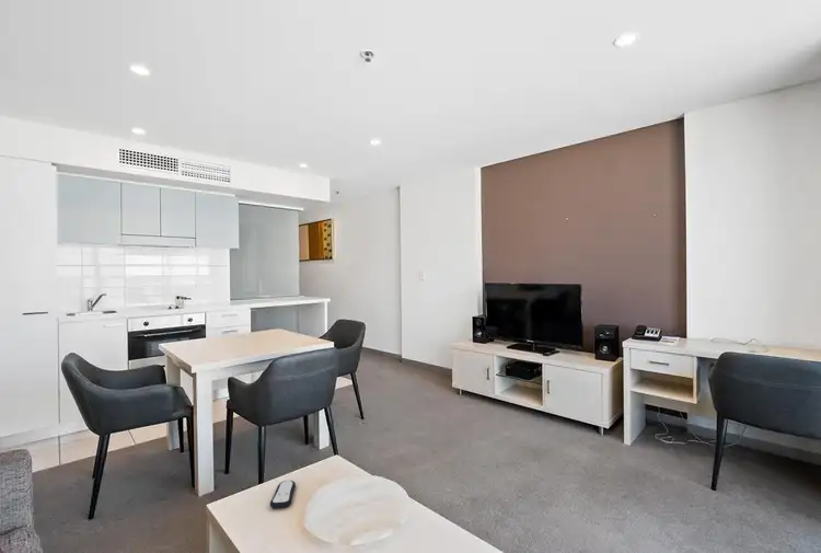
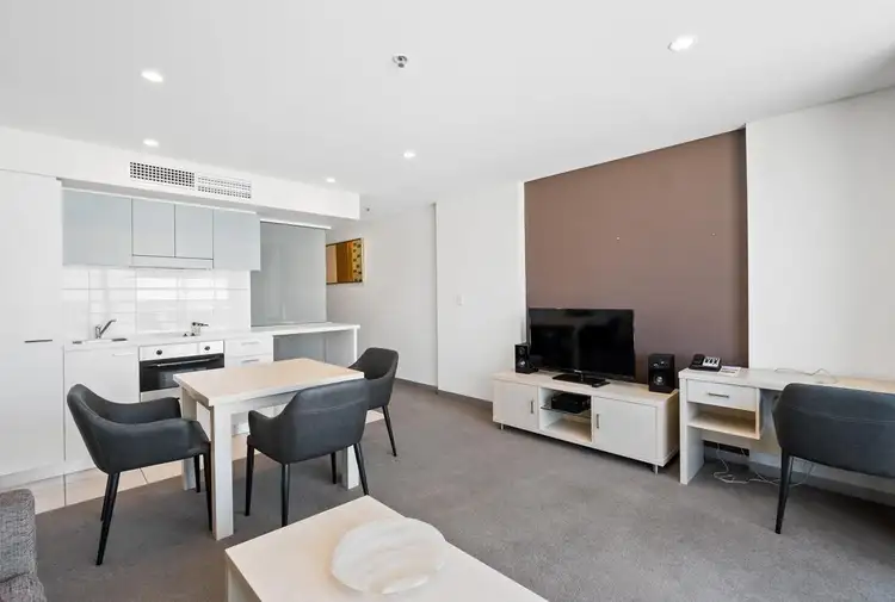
- remote control (284, 493)
